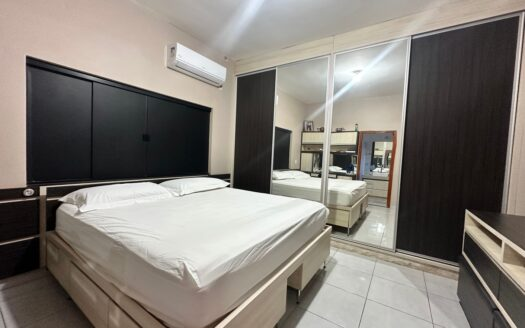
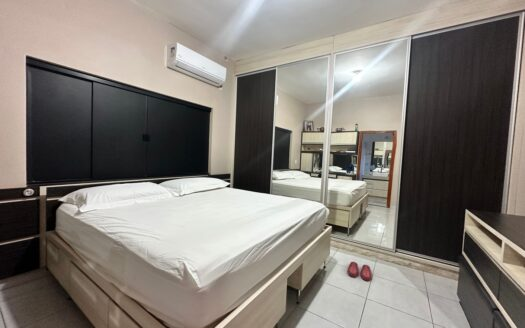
+ slippers (361, 269)
